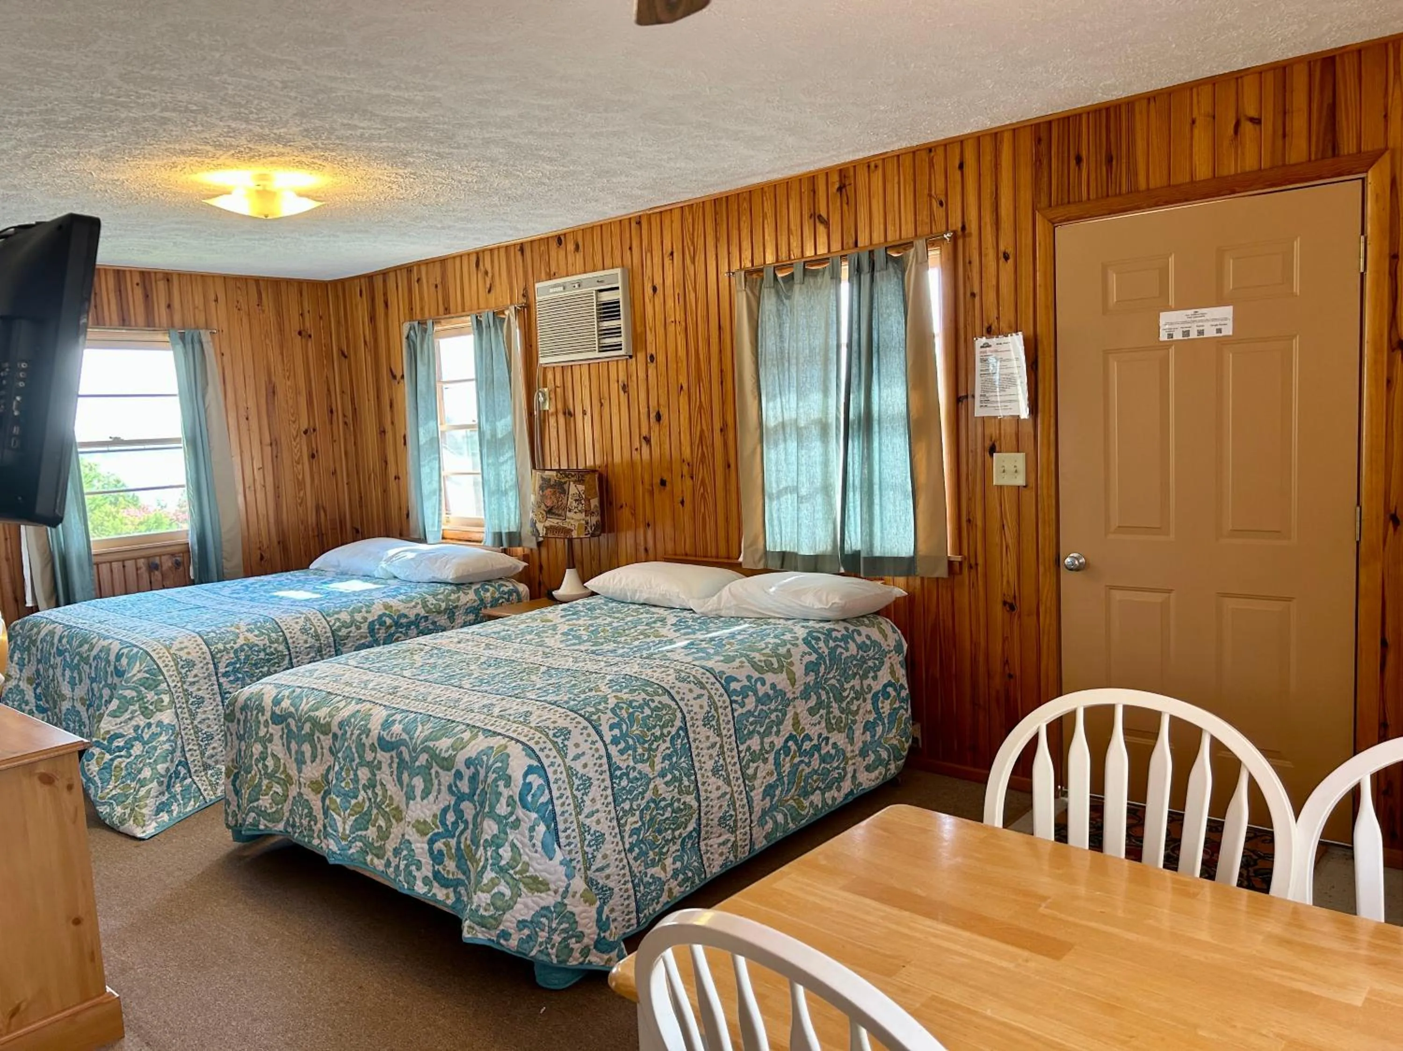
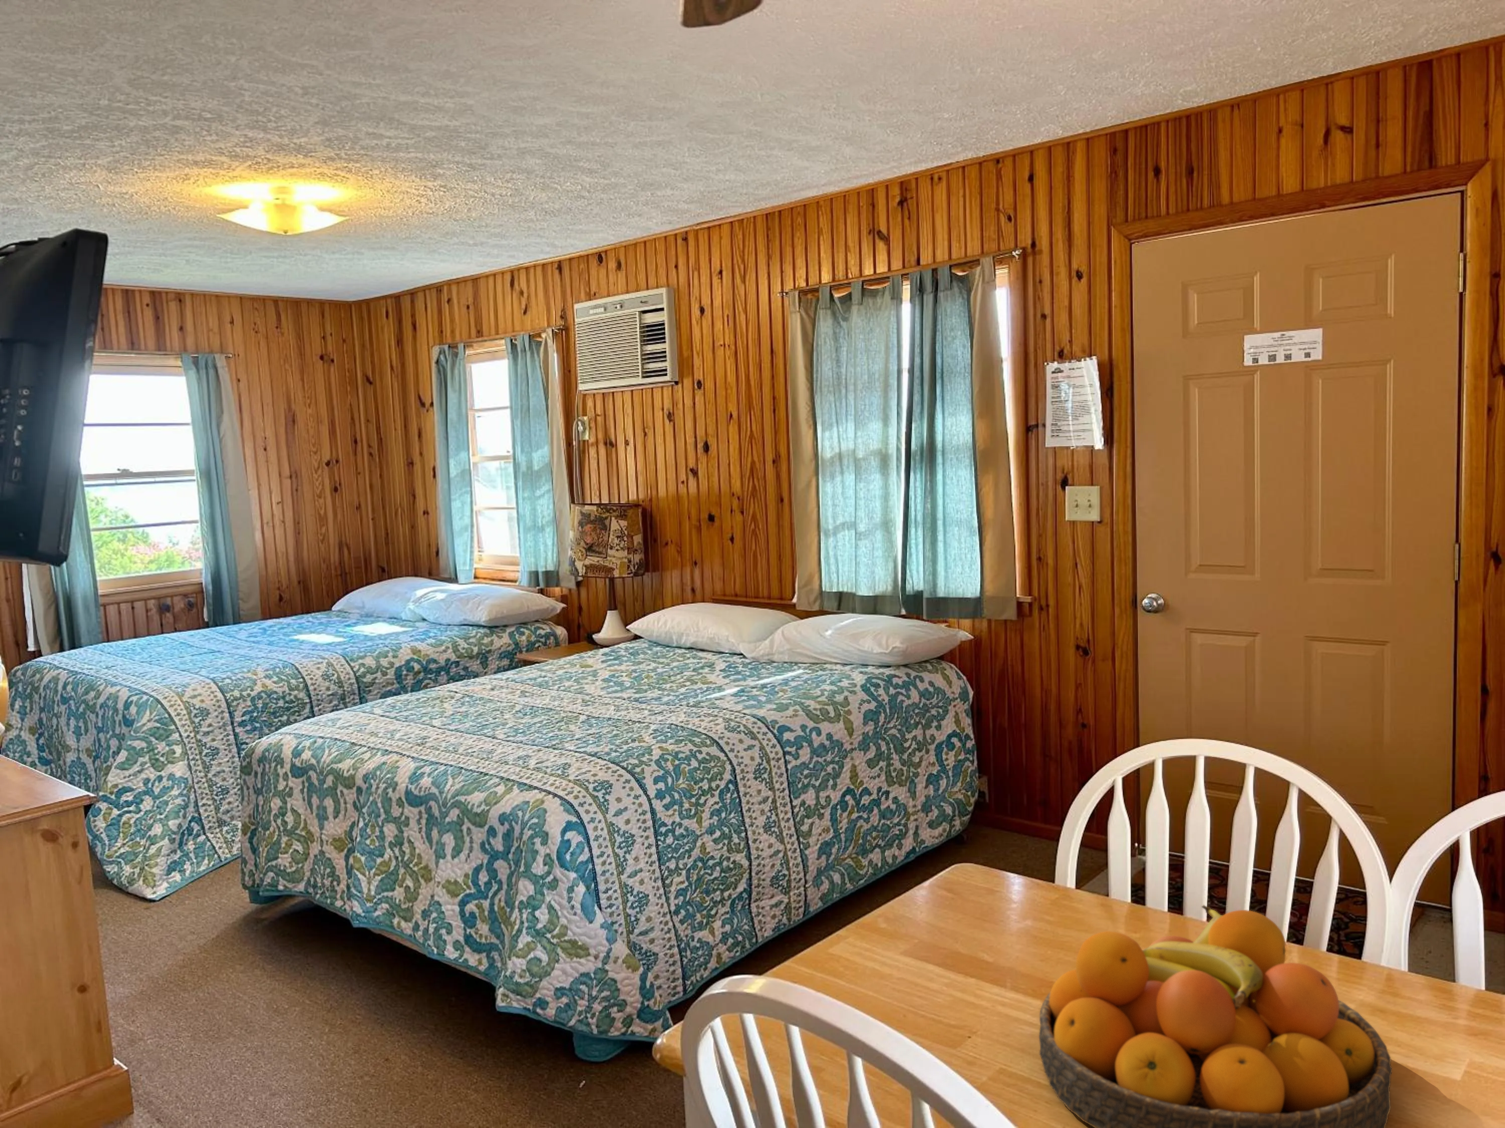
+ fruit bowl (1204, 1005)
